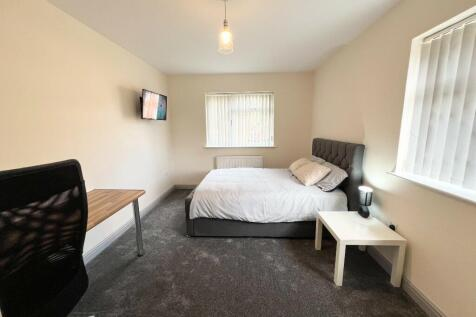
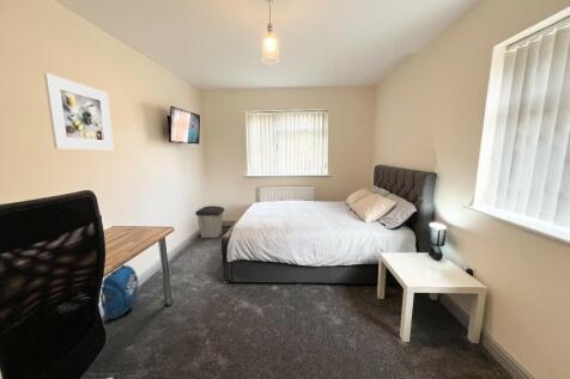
+ trash can (210, 221)
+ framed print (84, 117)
+ backpack (121, 288)
